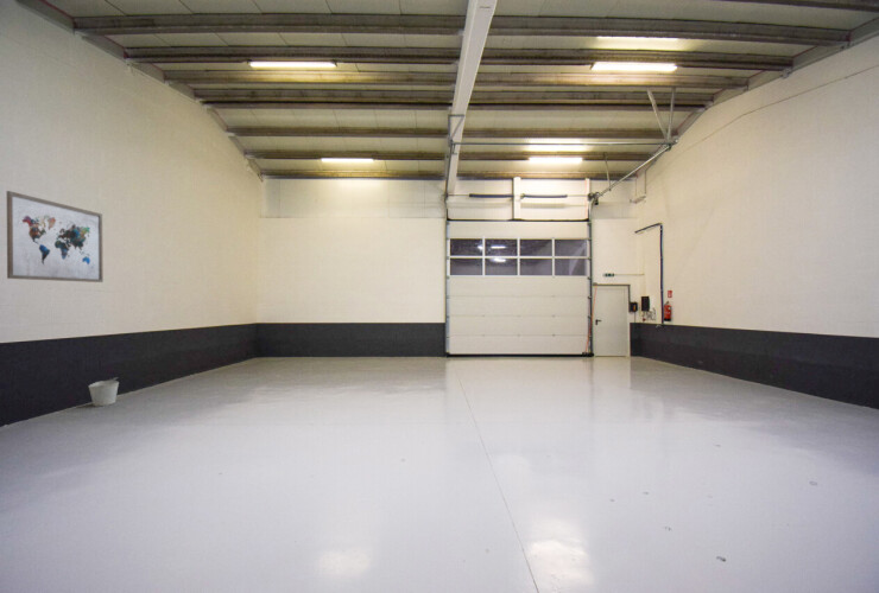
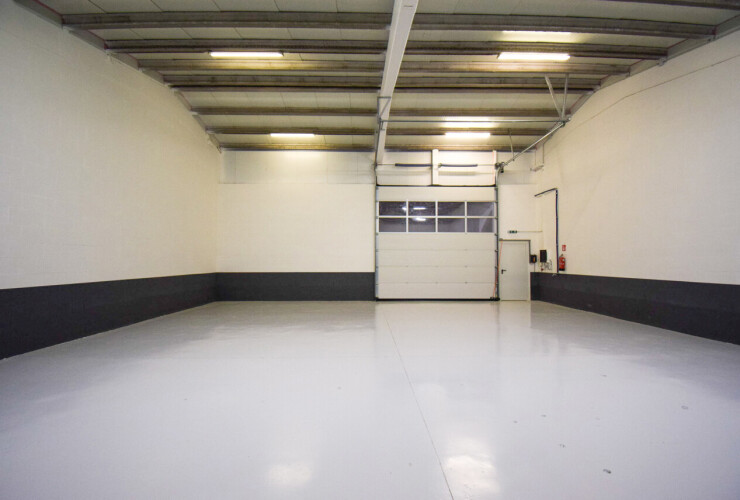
- wall art (61, 242)
- bucket (103, 390)
